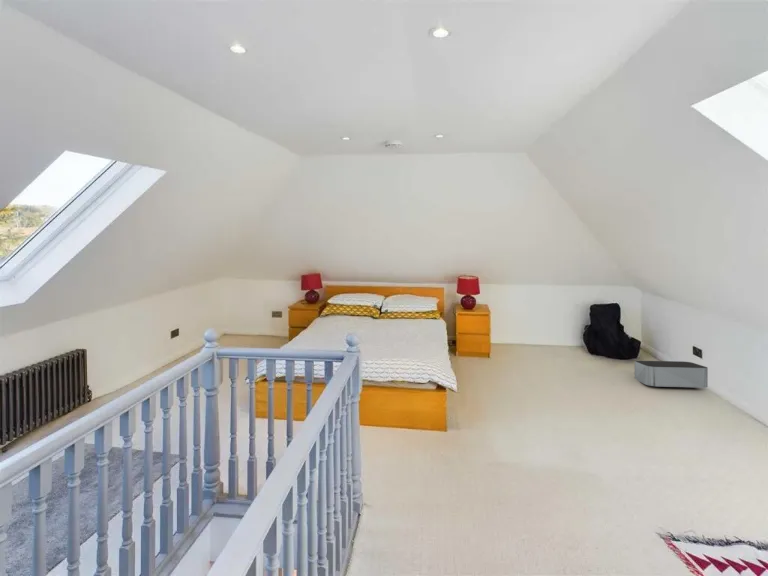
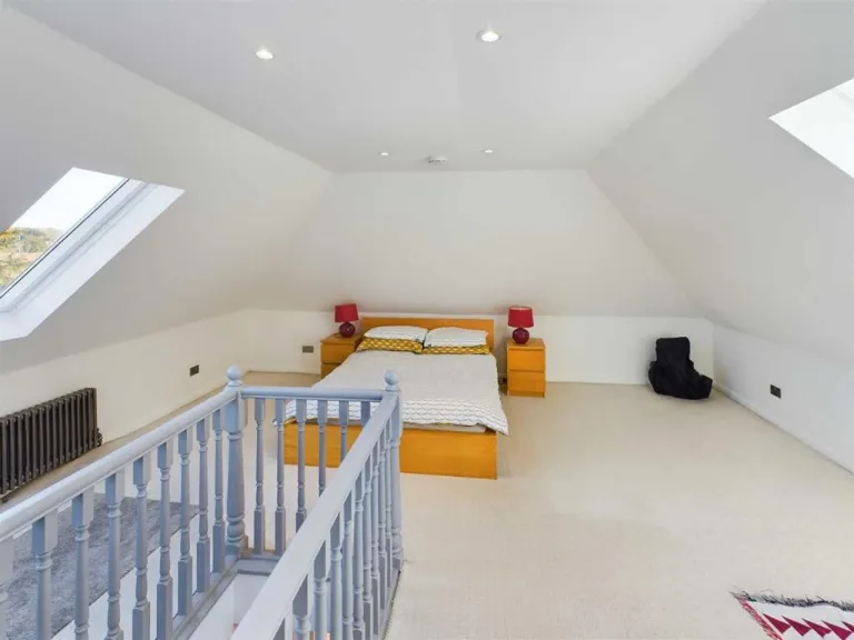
- storage bin (669, 373)
